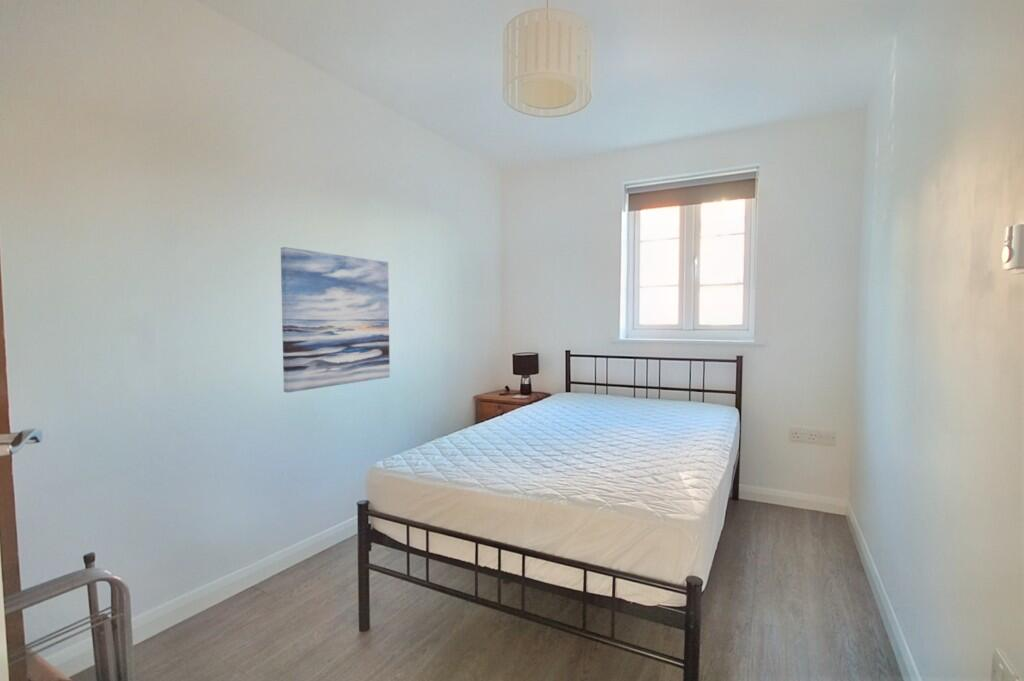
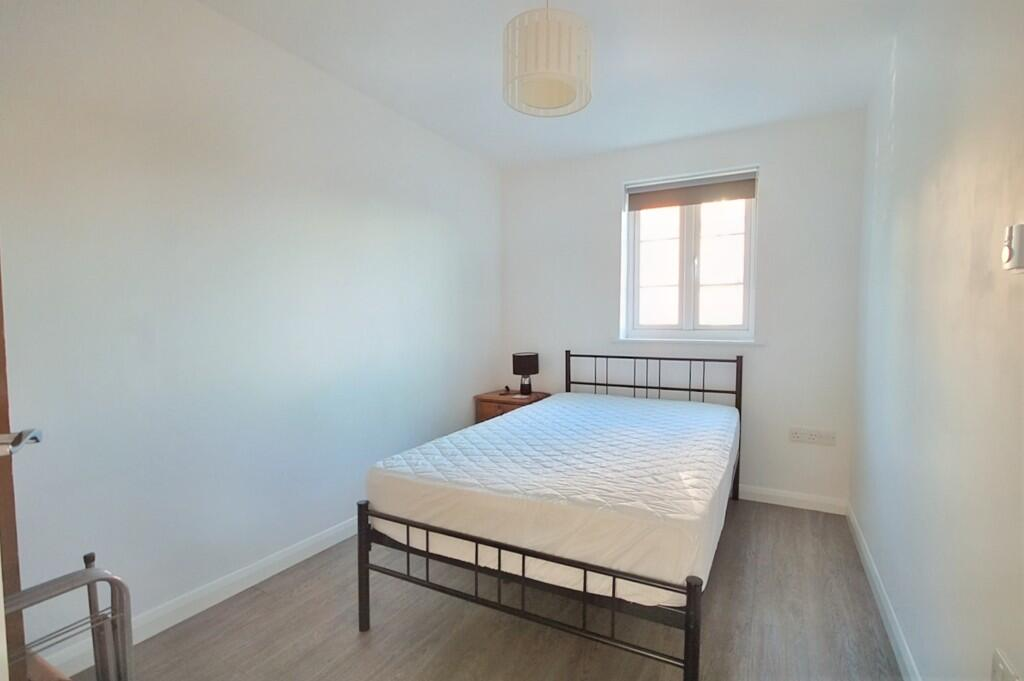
- wall art (341, 320)
